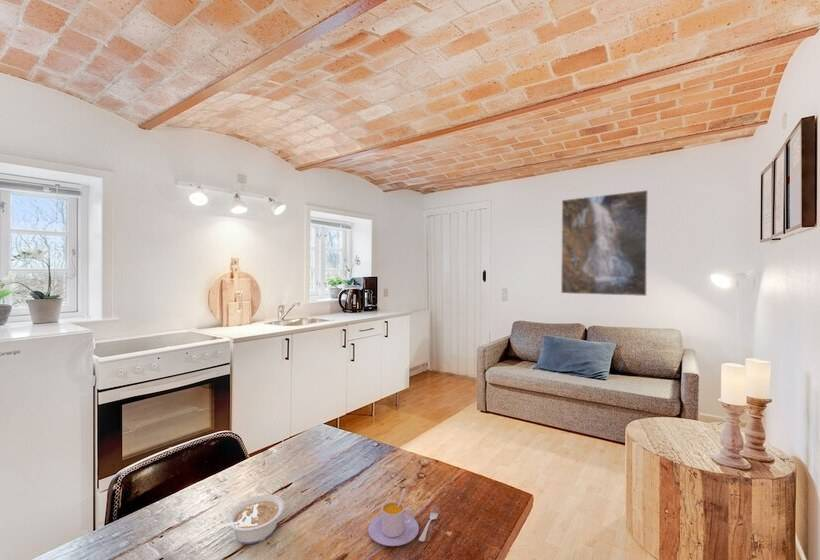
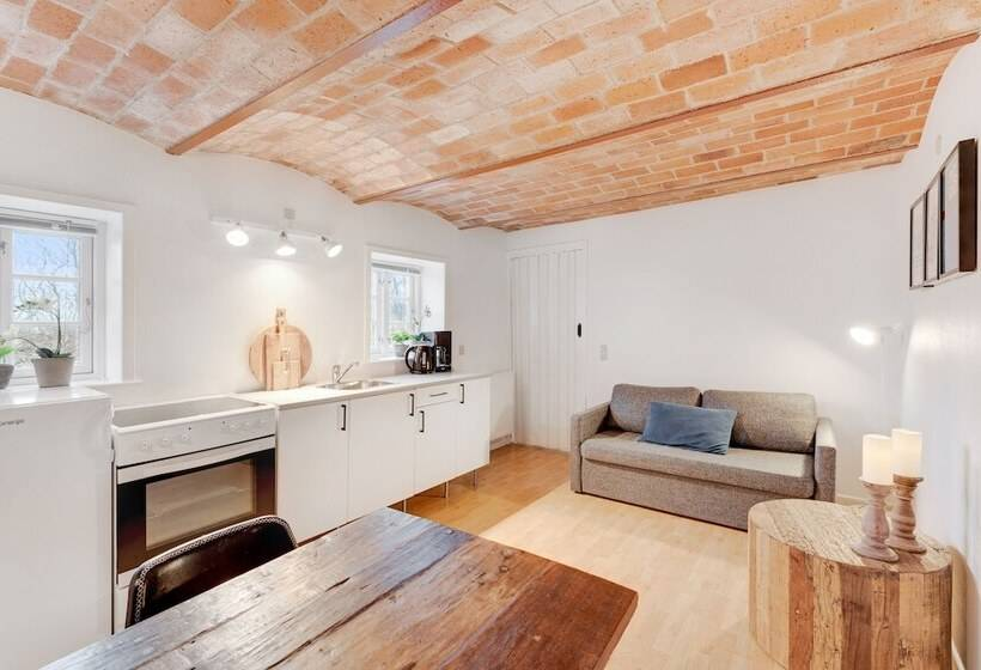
- legume (255, 520)
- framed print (601, 245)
- cup (408, 509)
